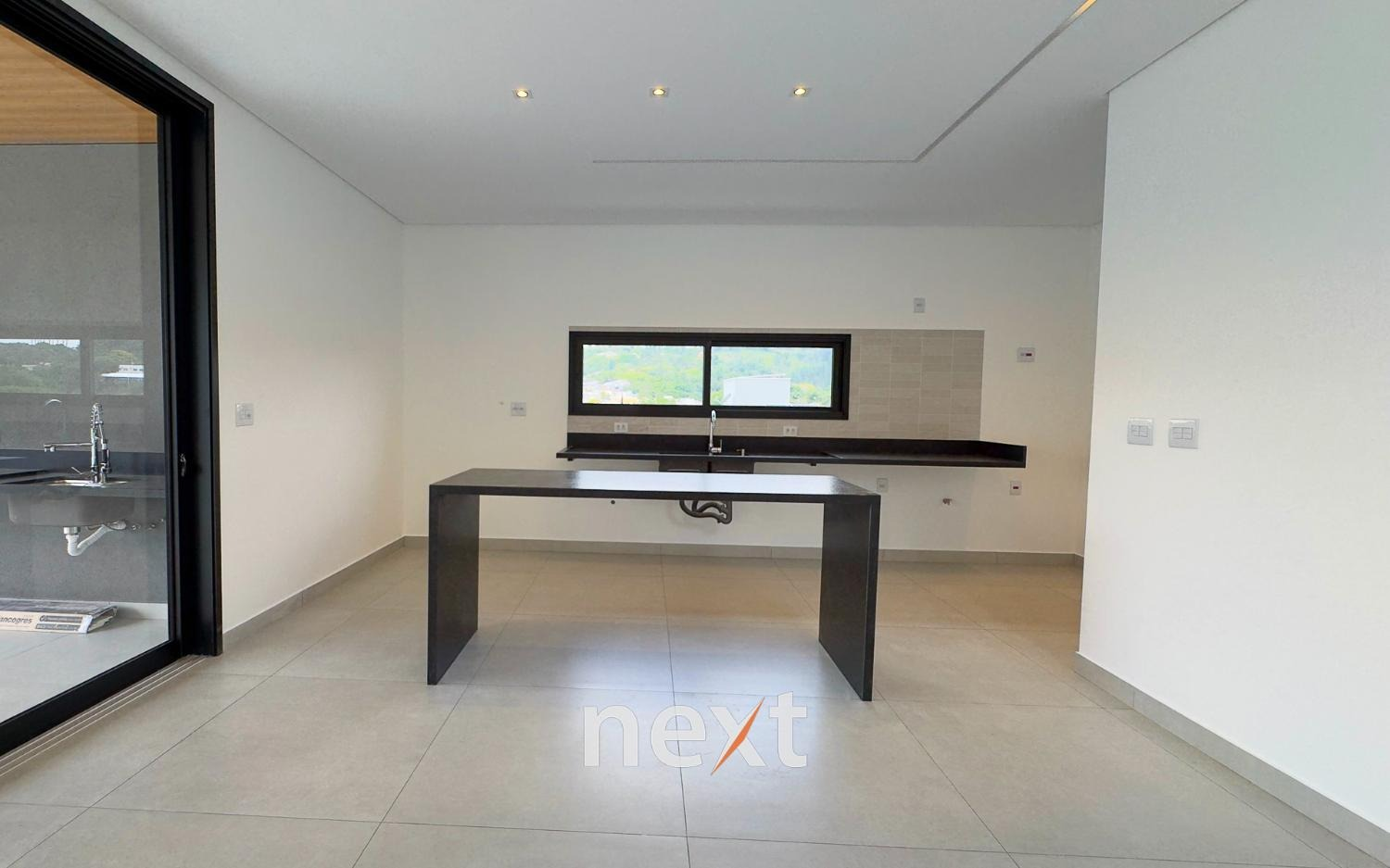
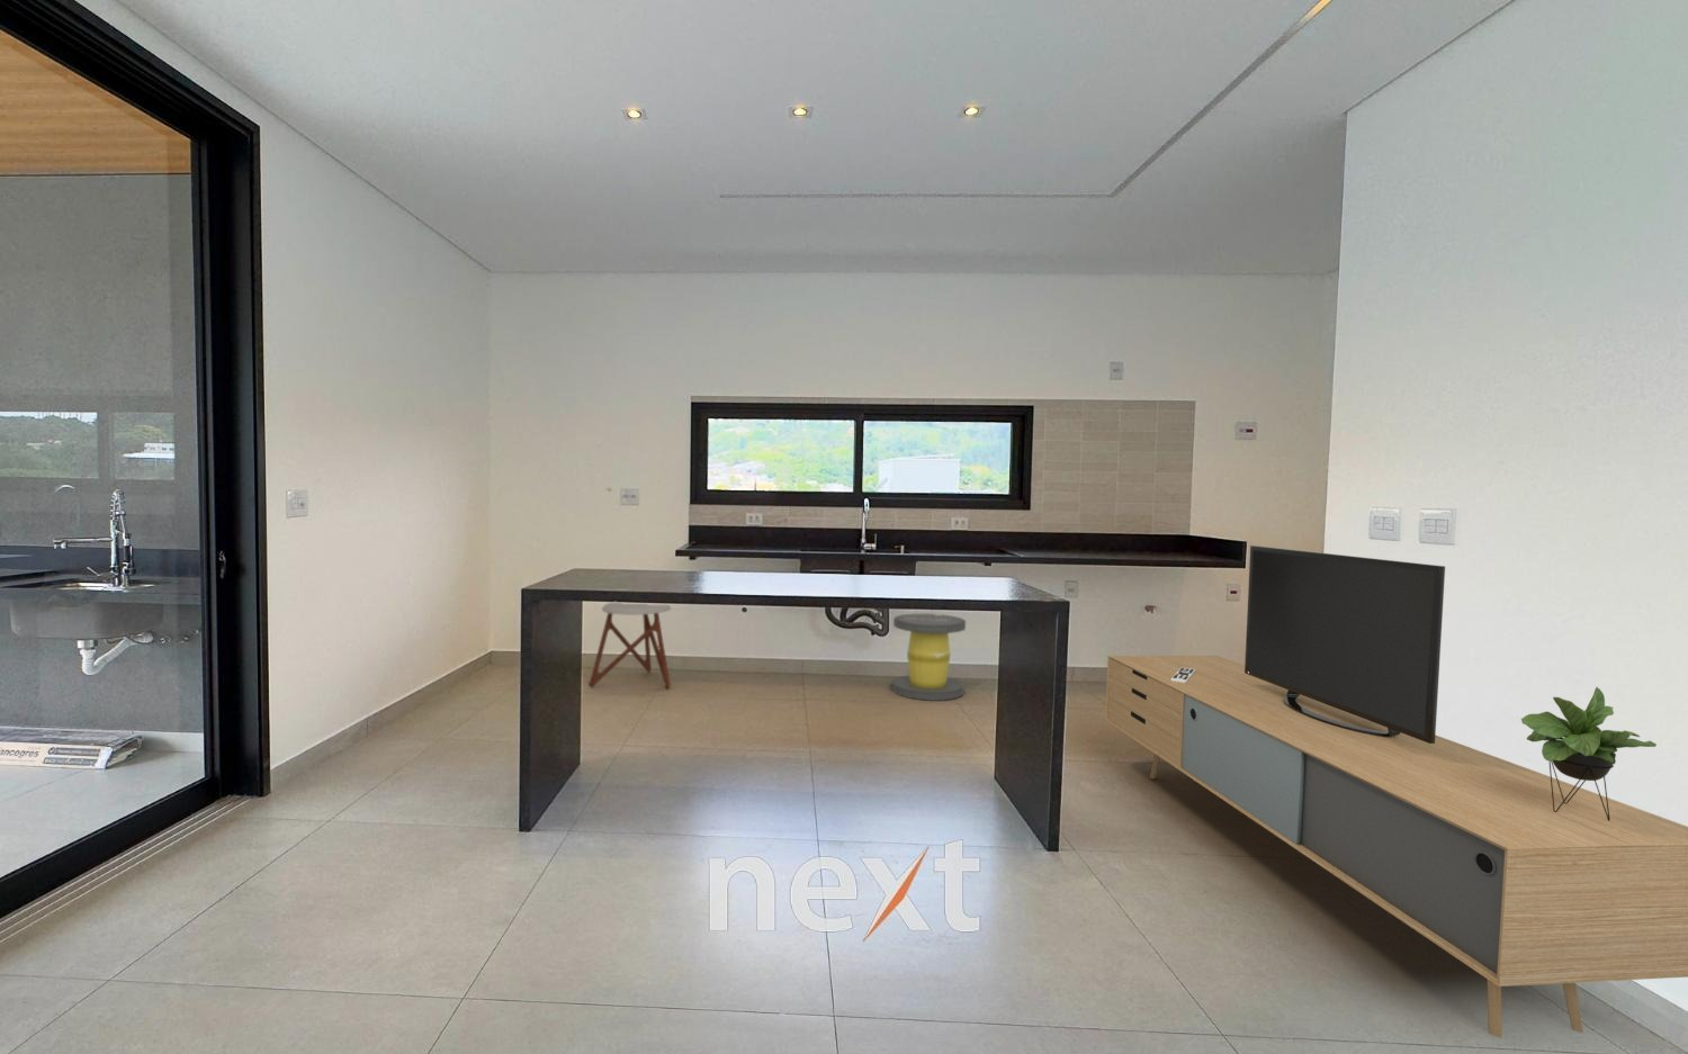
+ media console (1312, 710)
+ stool (928, 654)
+ stool (638, 641)
